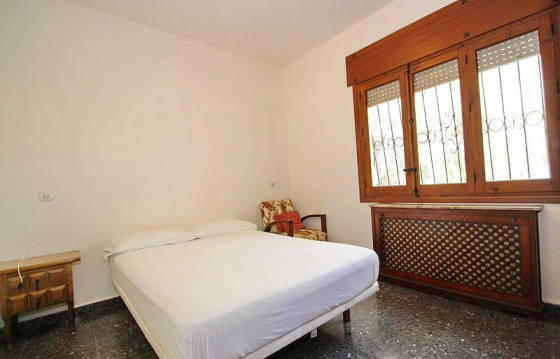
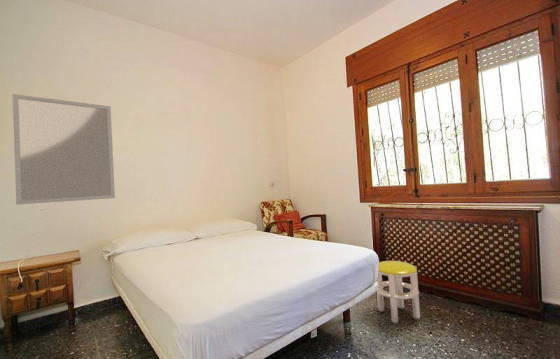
+ home mirror (68, 150)
+ stool (395, 289)
